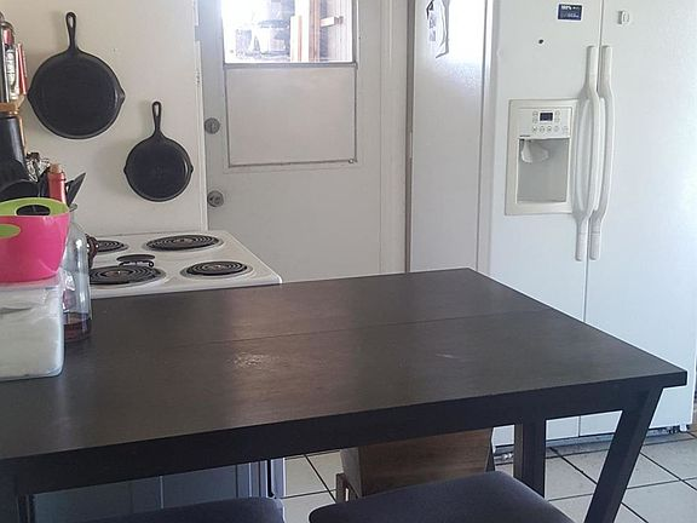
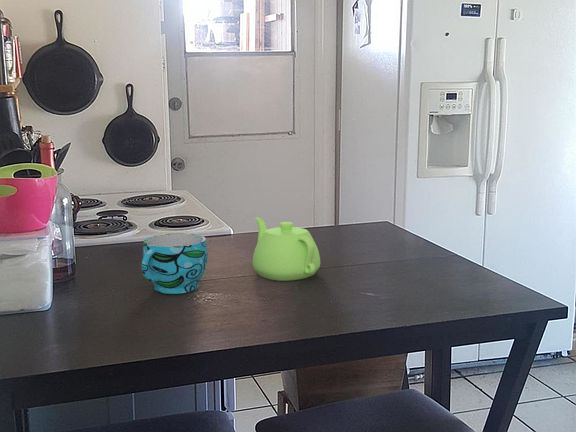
+ teapot (283, 247)
+ cup (174, 265)
